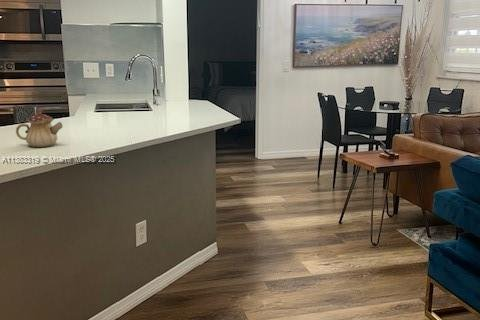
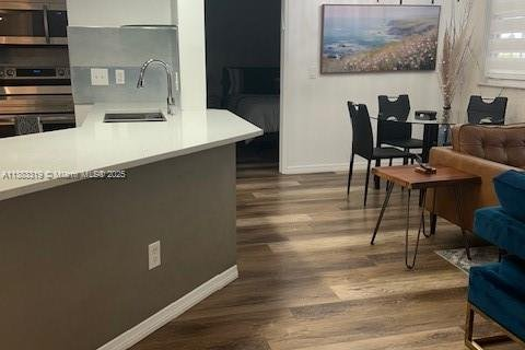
- teapot (38, 127)
